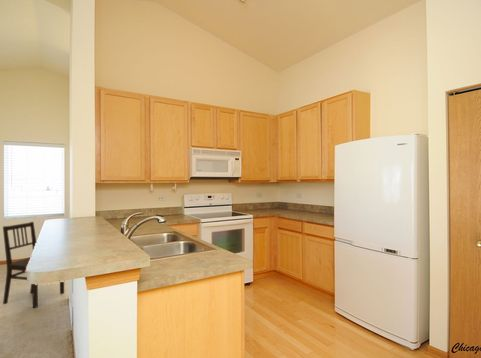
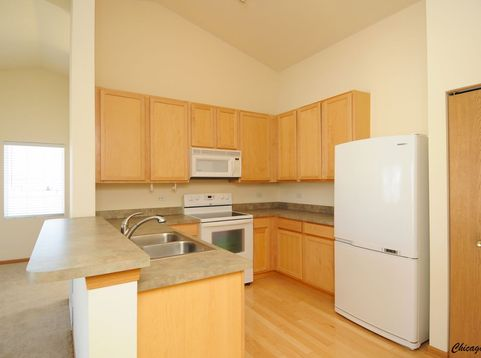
- dining chair (29, 258)
